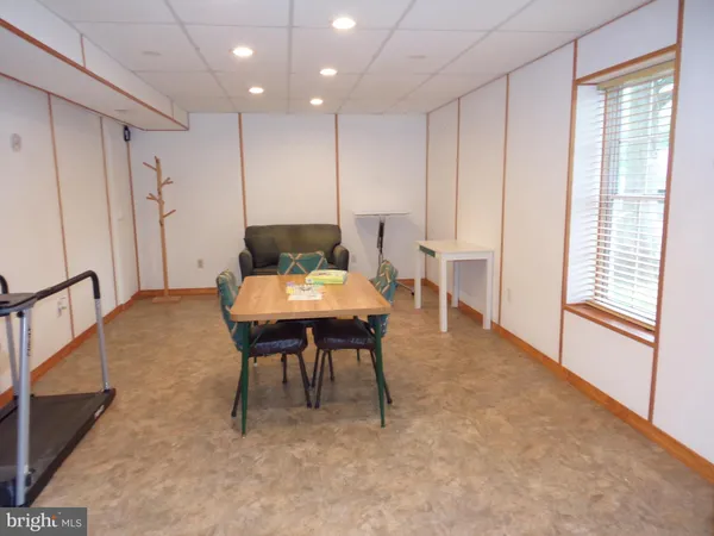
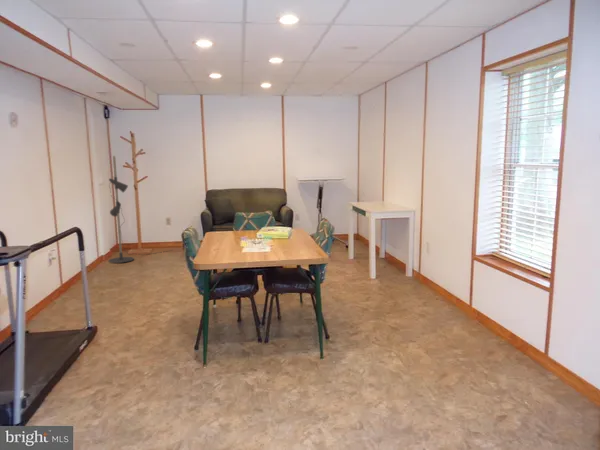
+ floor lamp (121, 209)
